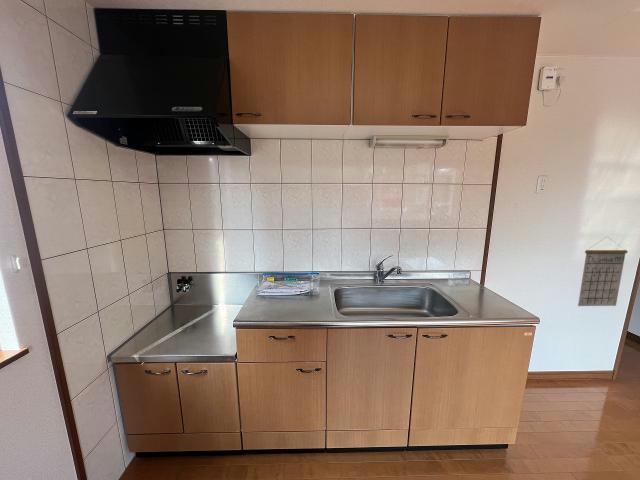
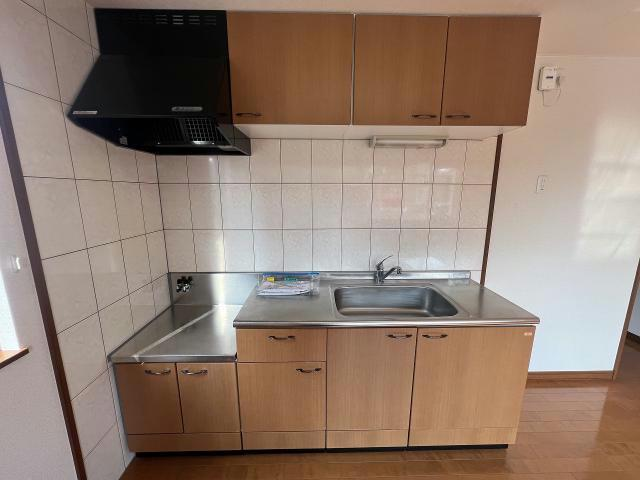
- calendar (602, 271)
